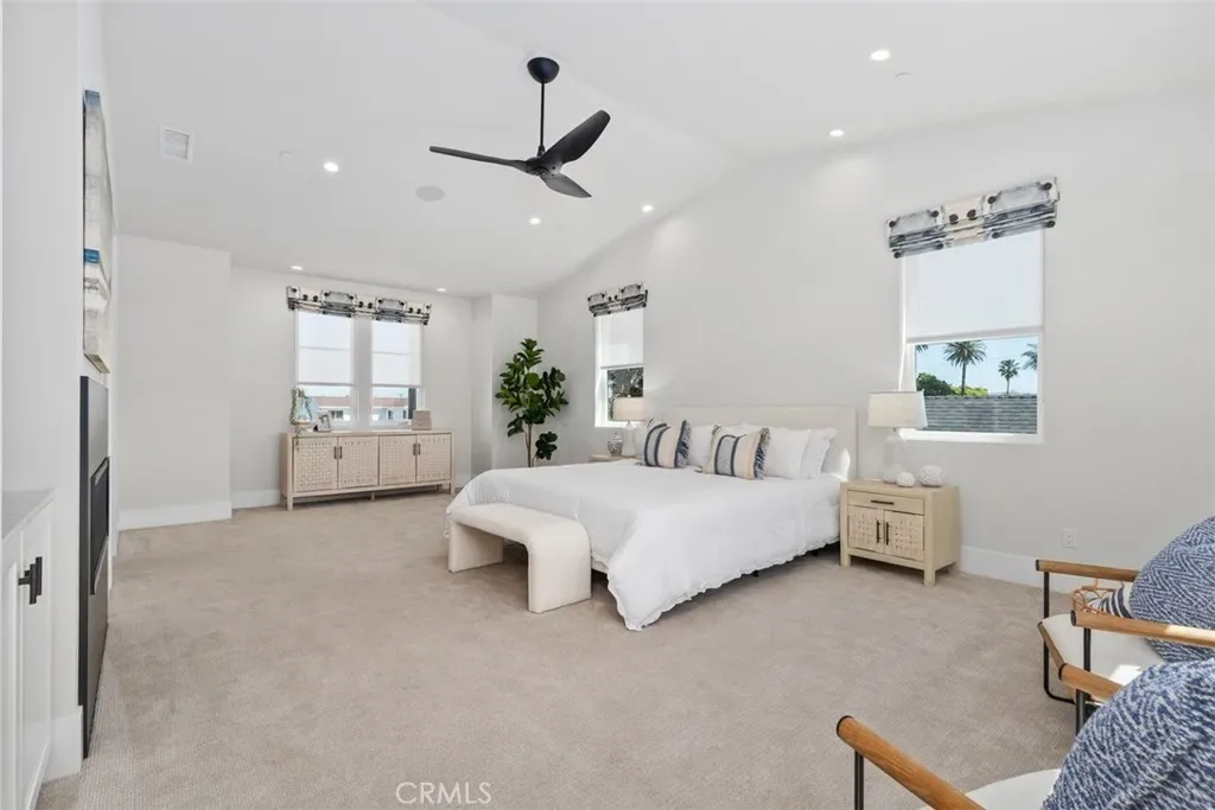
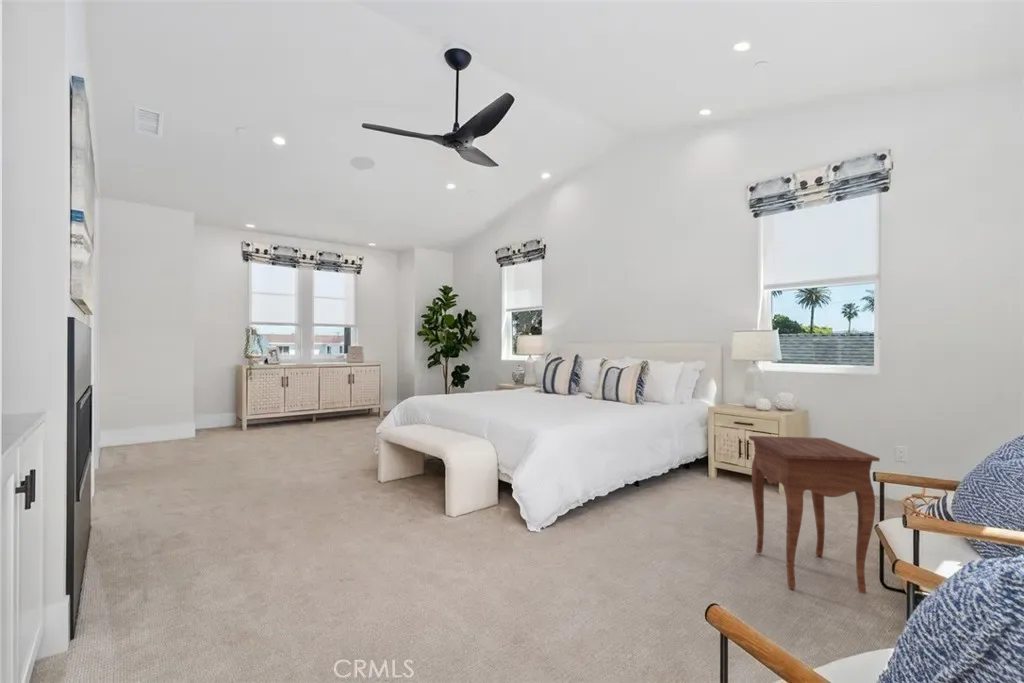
+ side table (802, 508)
